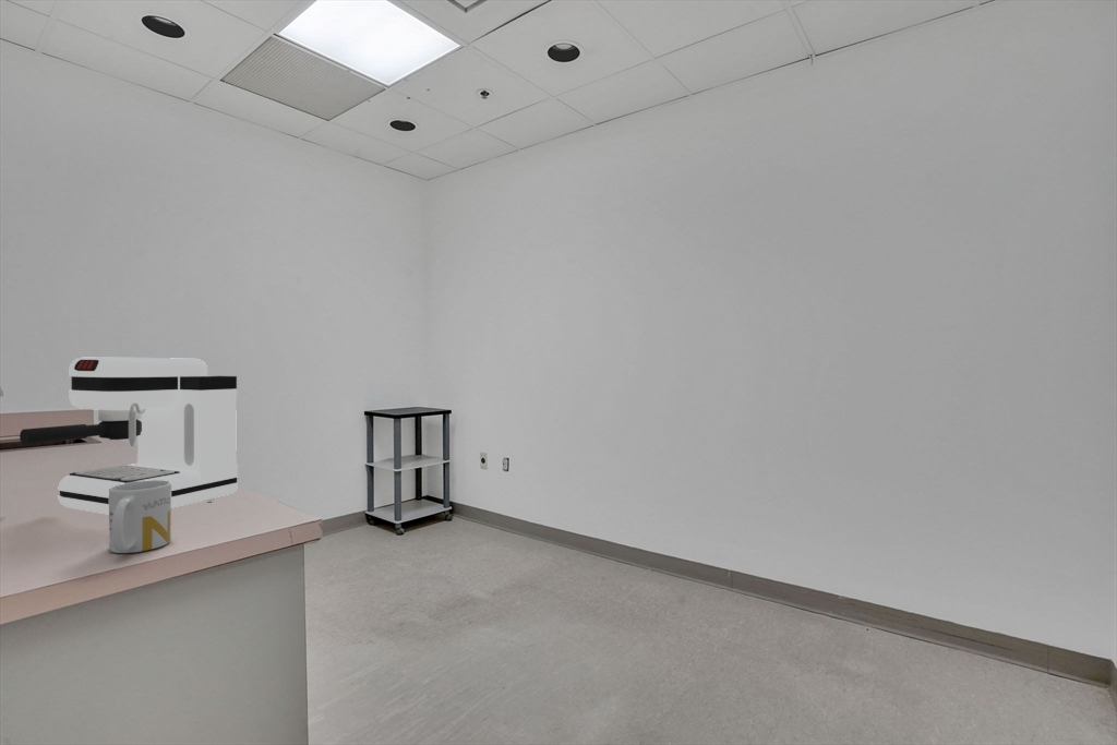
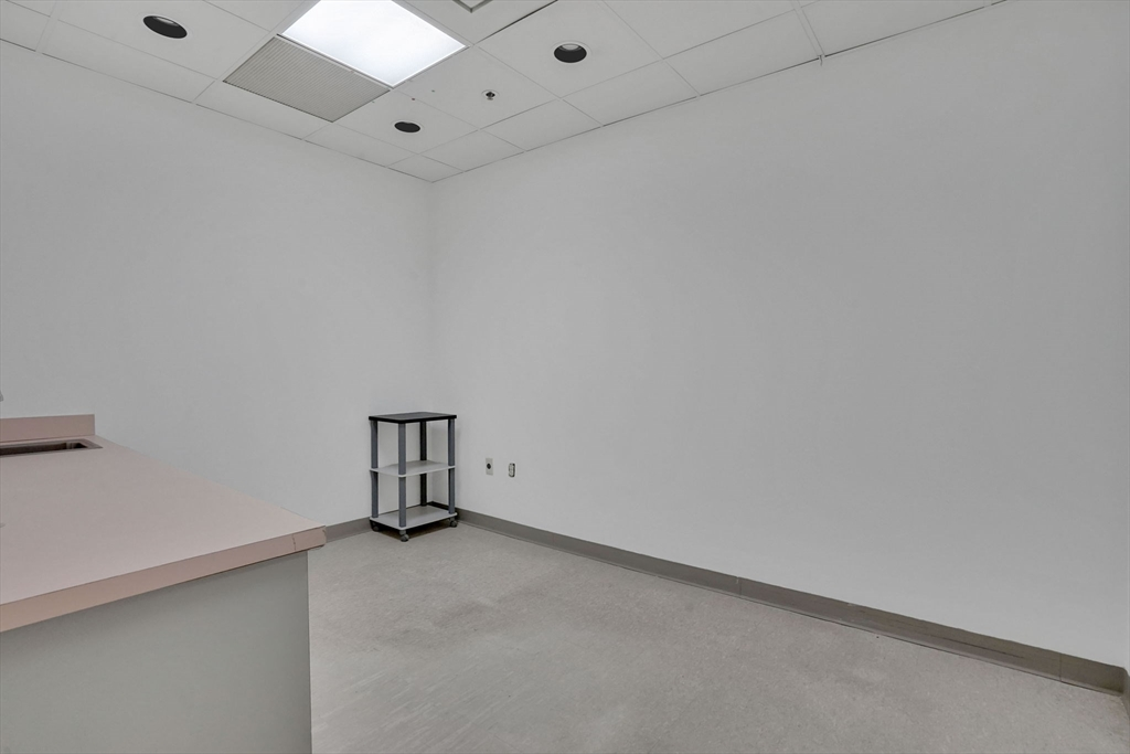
- mug (141, 517)
- coffee maker (147, 431)
